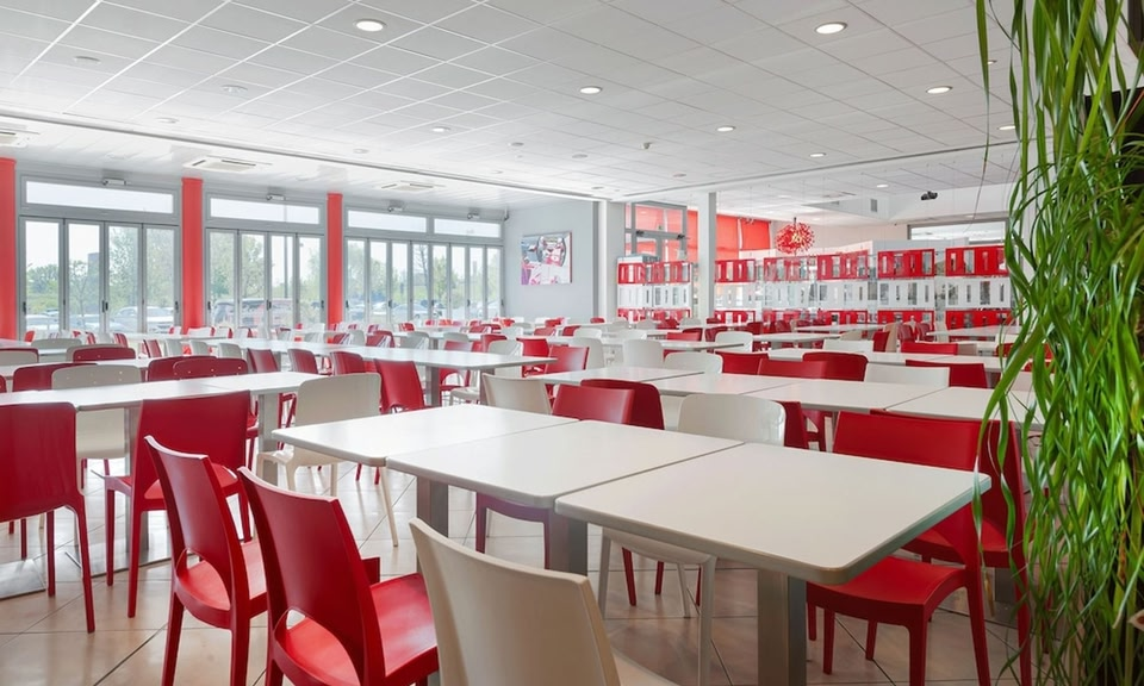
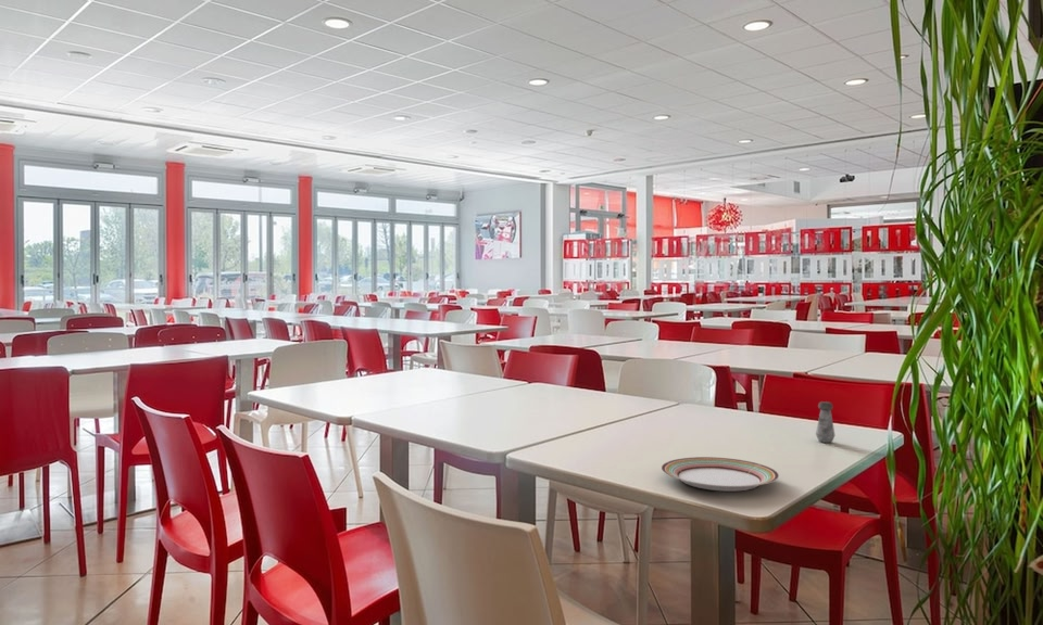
+ salt shaker (825, 421)
+ plate (718, 475)
